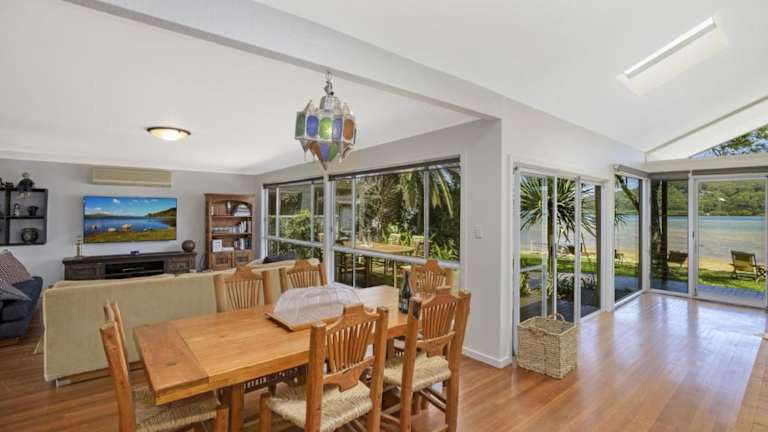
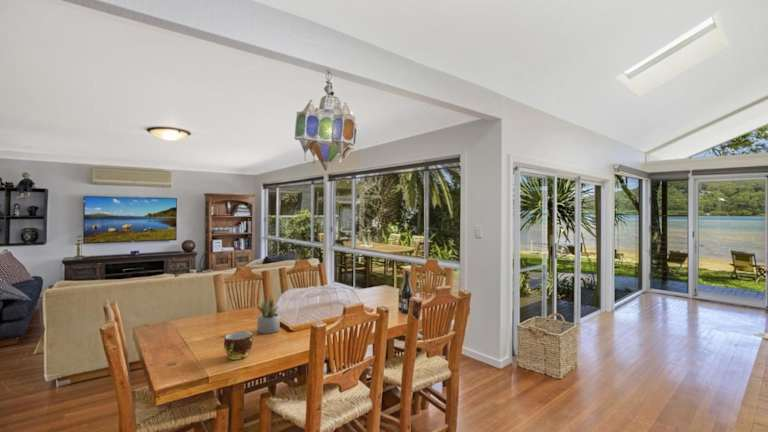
+ succulent plant (268, 313)
+ cup (238, 346)
